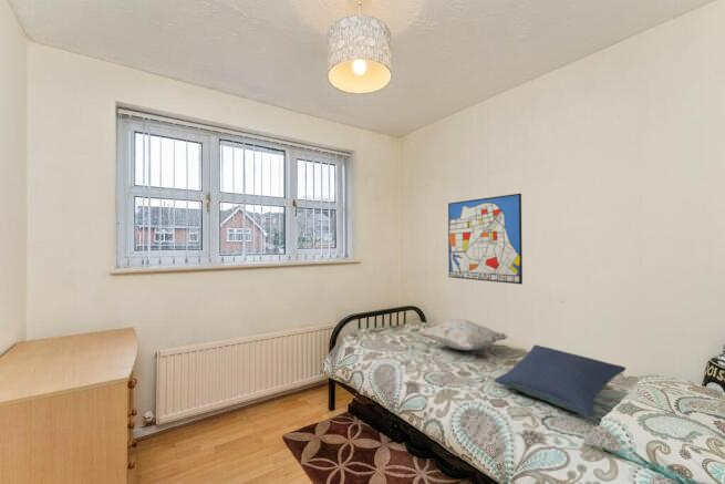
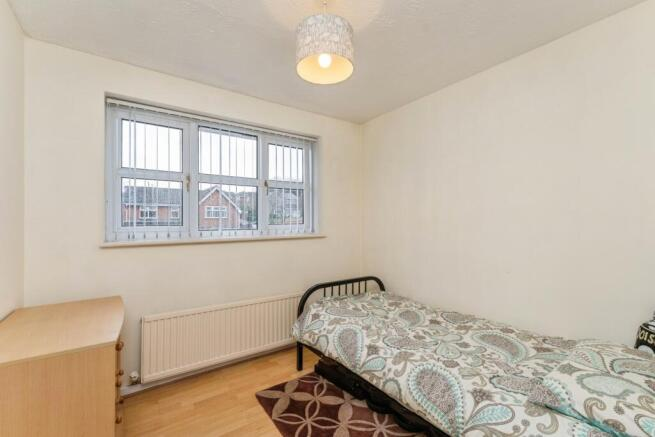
- decorative pillow (462, 334)
- pillow (557, 374)
- wall art (480, 239)
